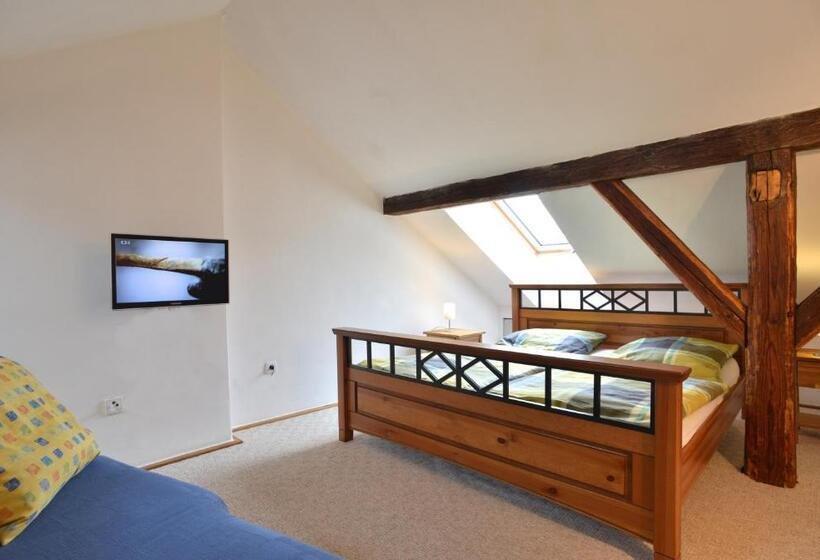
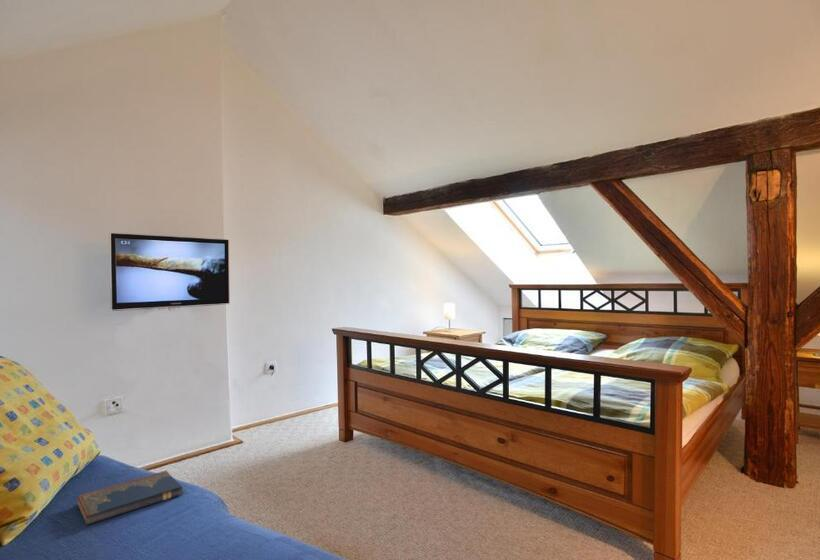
+ hardcover book (130, 494)
